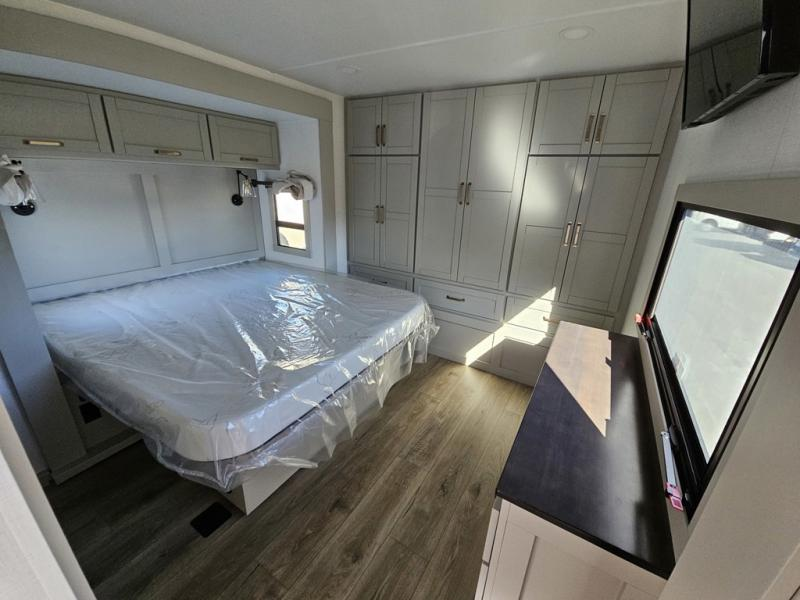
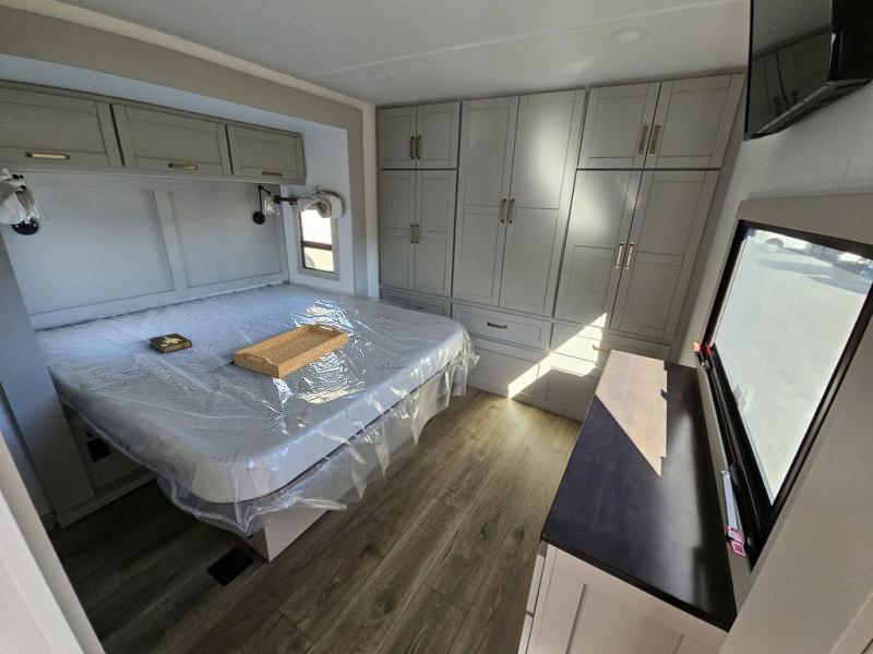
+ hardback book (169, 341)
+ serving tray (295, 346)
